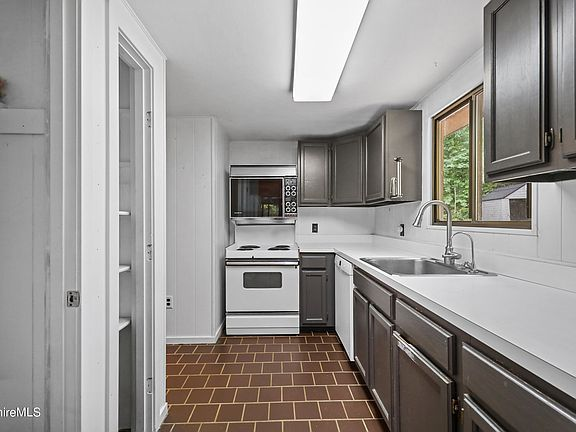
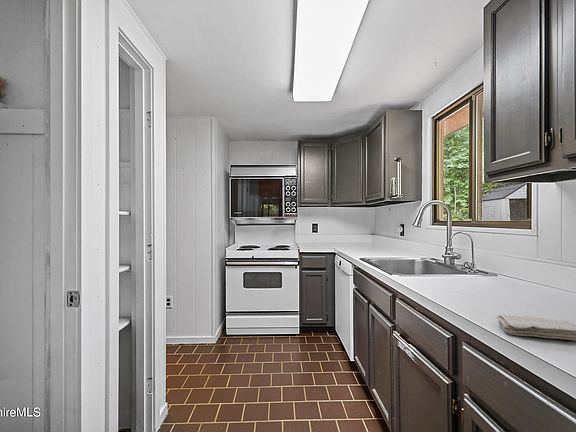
+ washcloth (538, 326)
